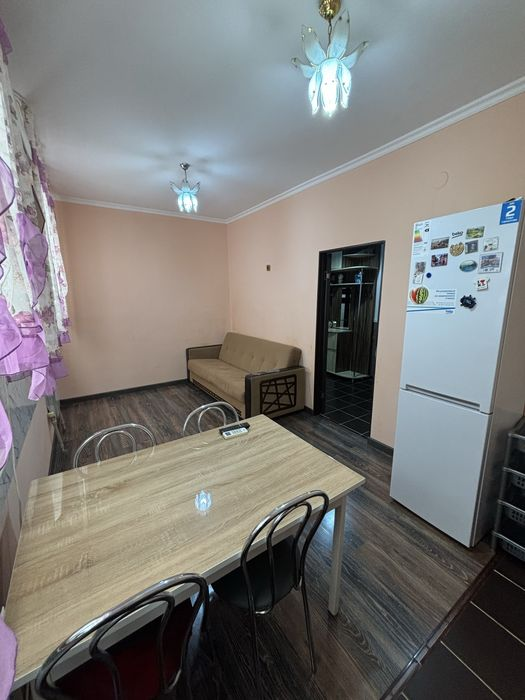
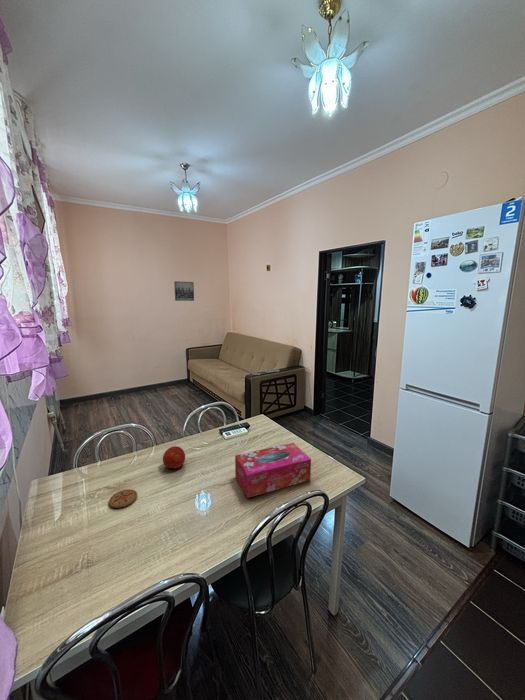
+ tissue box (272, 467)
+ fruit (174, 456)
+ coaster (123, 498)
+ wall art (184, 291)
